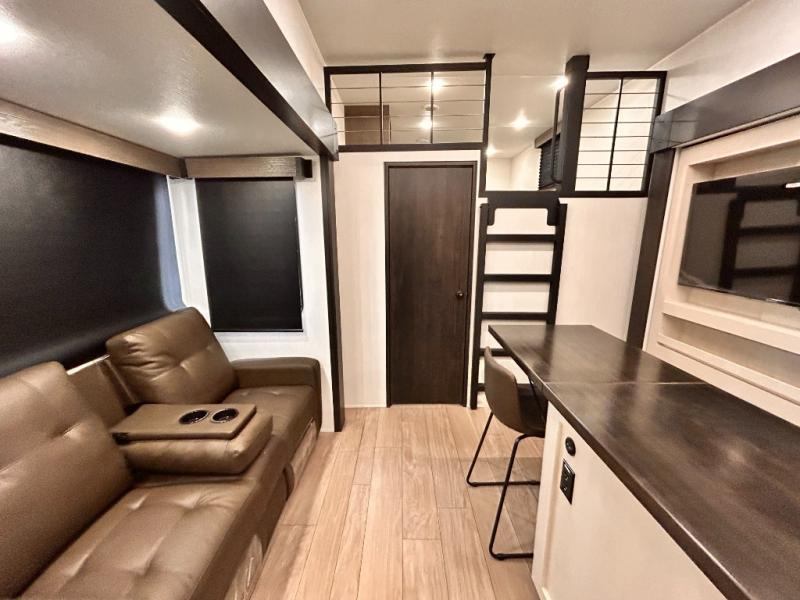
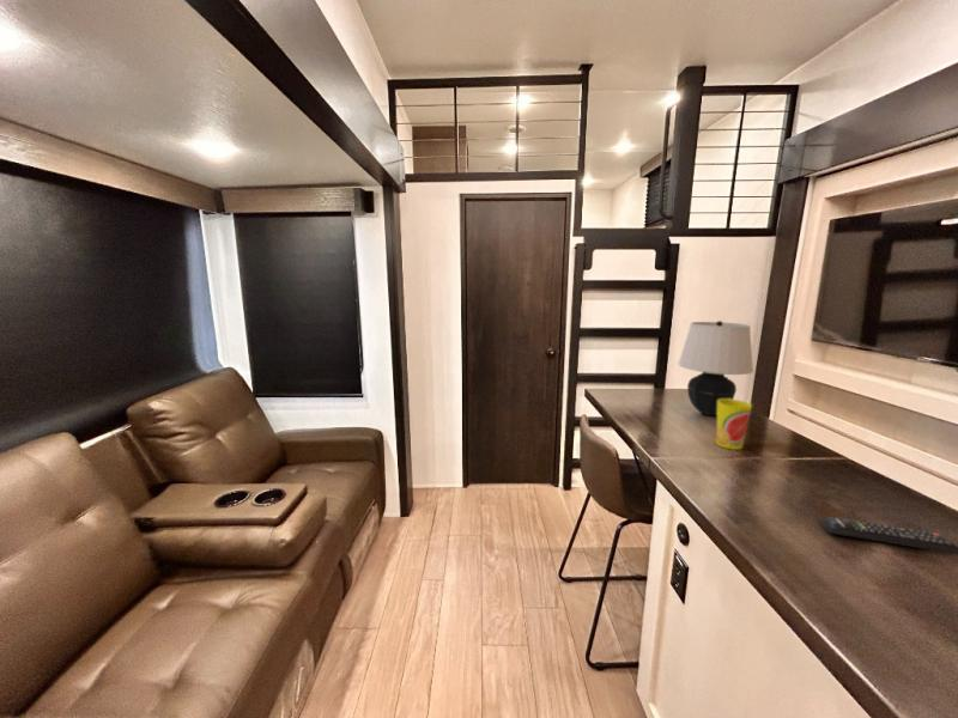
+ table lamp (714, 369)
+ cup (730, 424)
+ remote control (889, 535)
